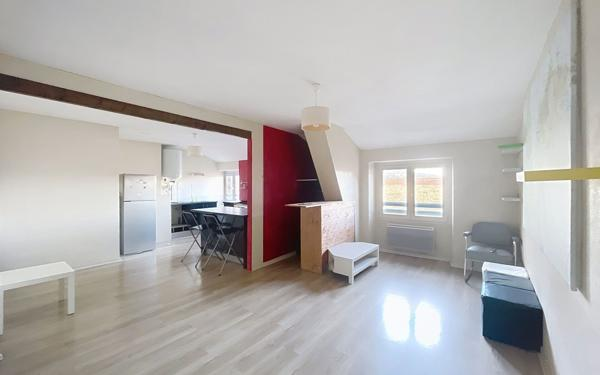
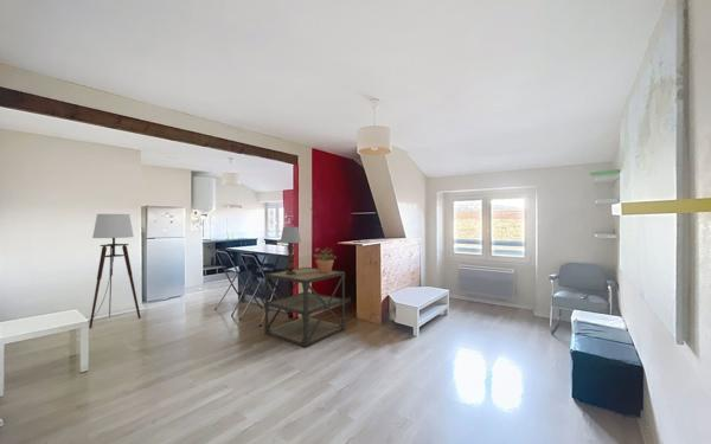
+ floor lamp (102, 268)
+ table lamp (290, 250)
+ shelving unit (305, 302)
+ potted plant (326, 259)
